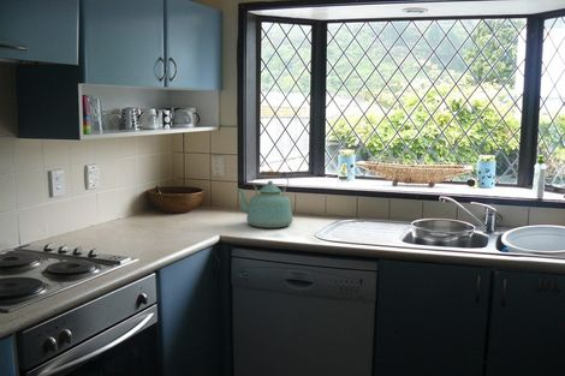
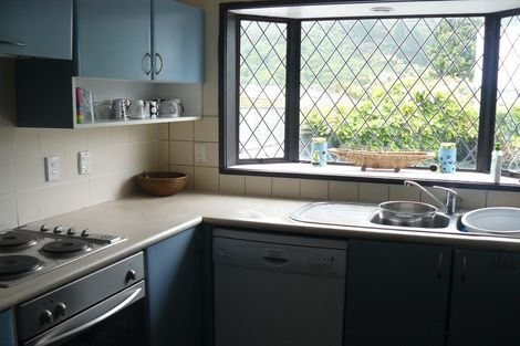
- kettle (264, 197)
